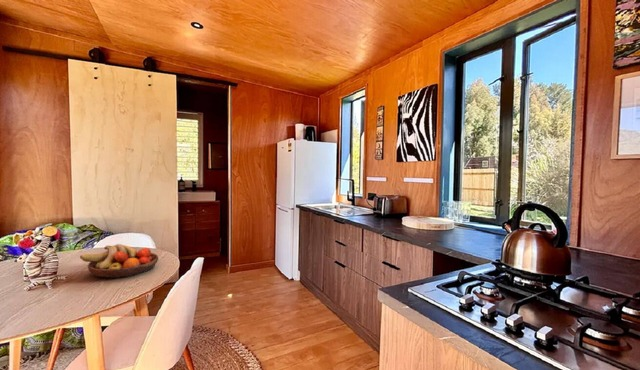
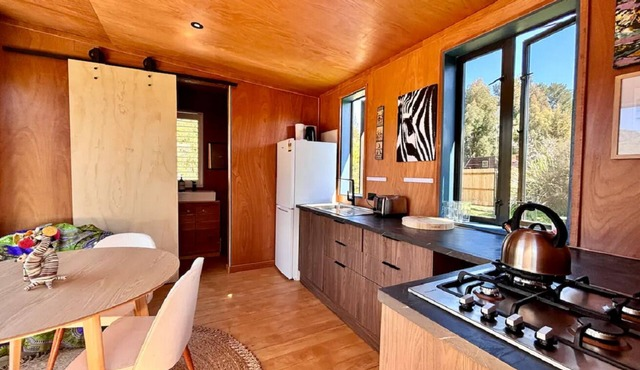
- fruit bowl (124, 257)
